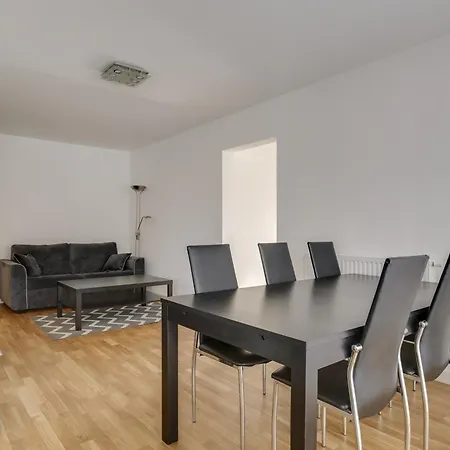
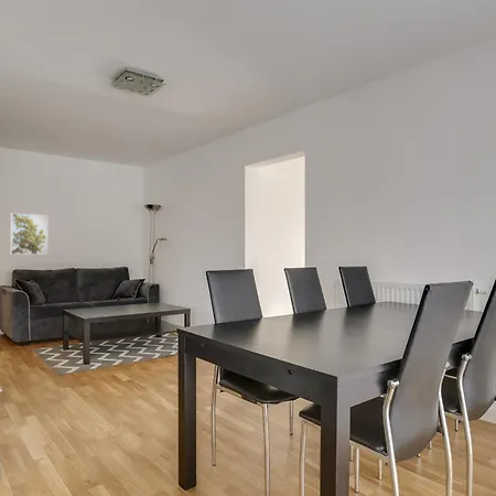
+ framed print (29, 234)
